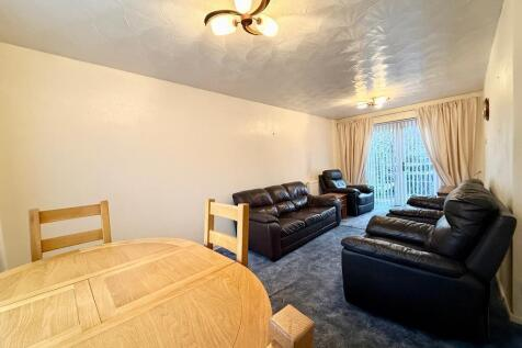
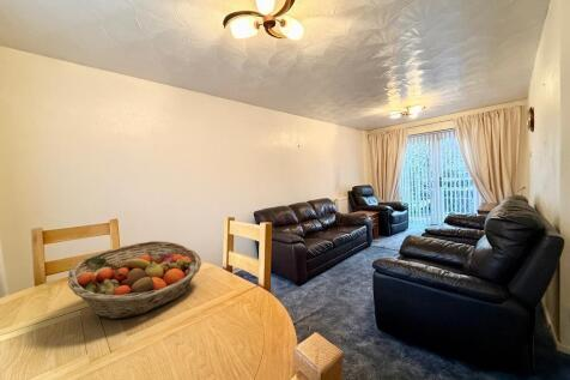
+ fruit basket (142, 273)
